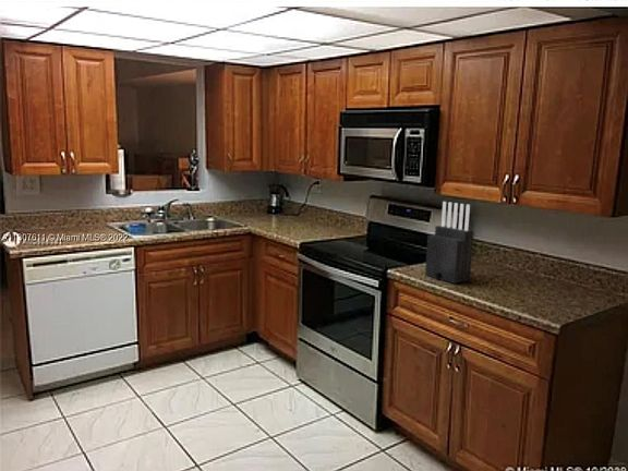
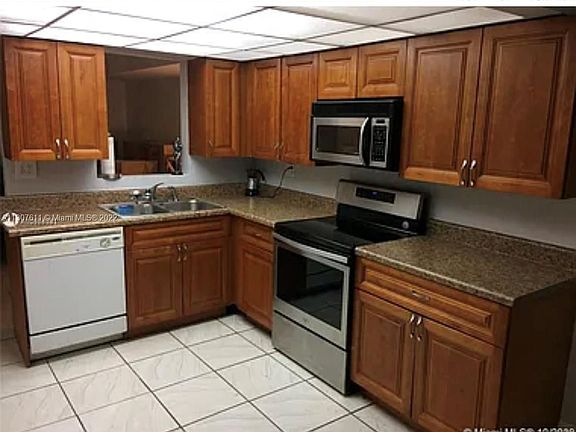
- knife block (447, 241)
